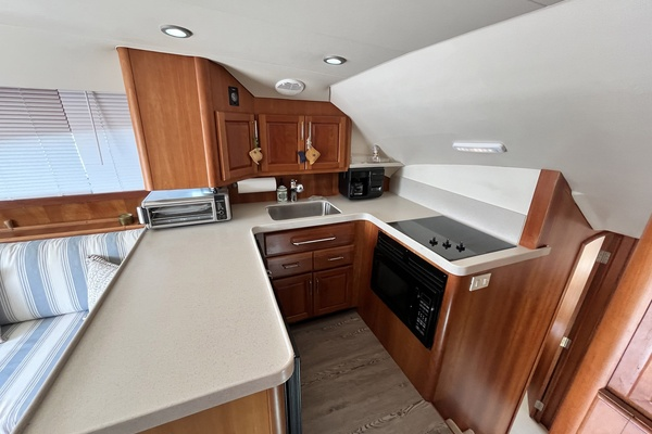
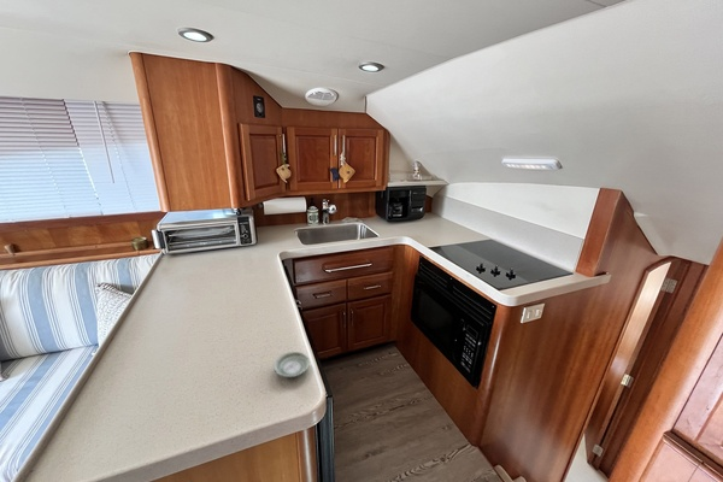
+ saucer (292, 365)
